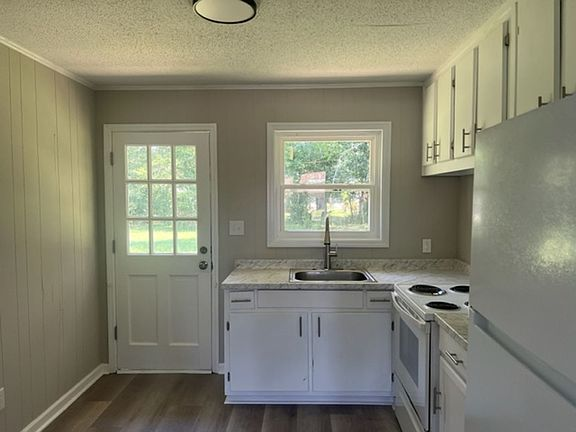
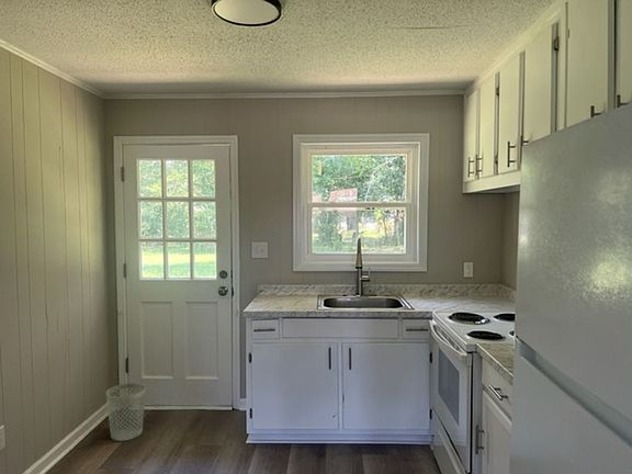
+ wastebasket (126, 411)
